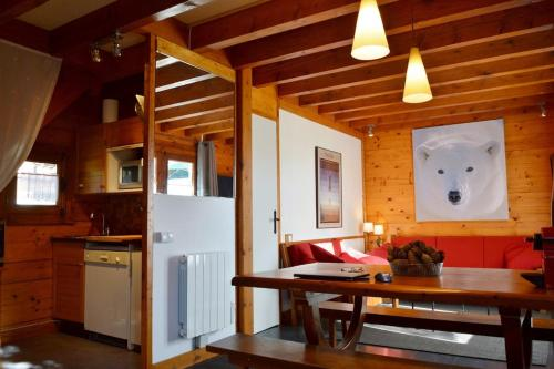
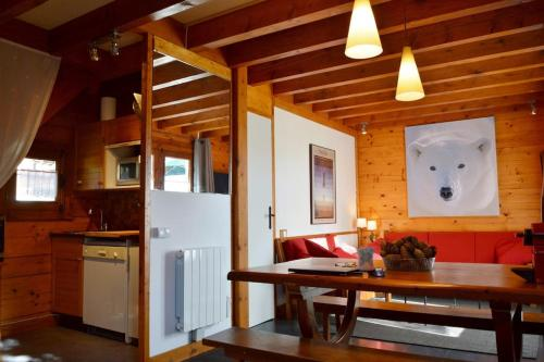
+ mug (367, 259)
